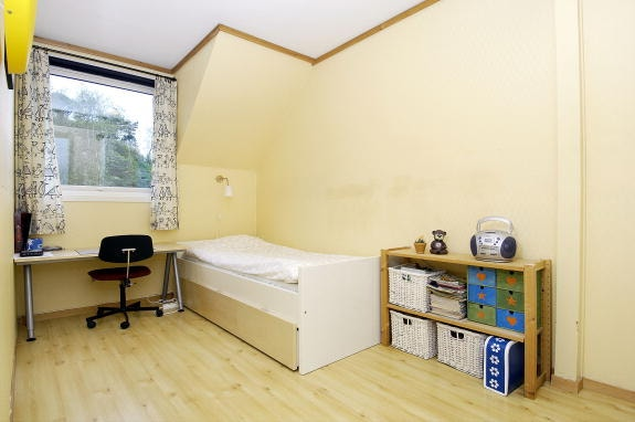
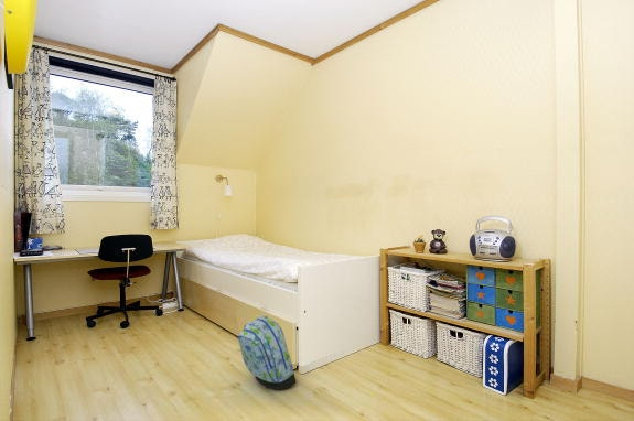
+ backpack (265, 349)
